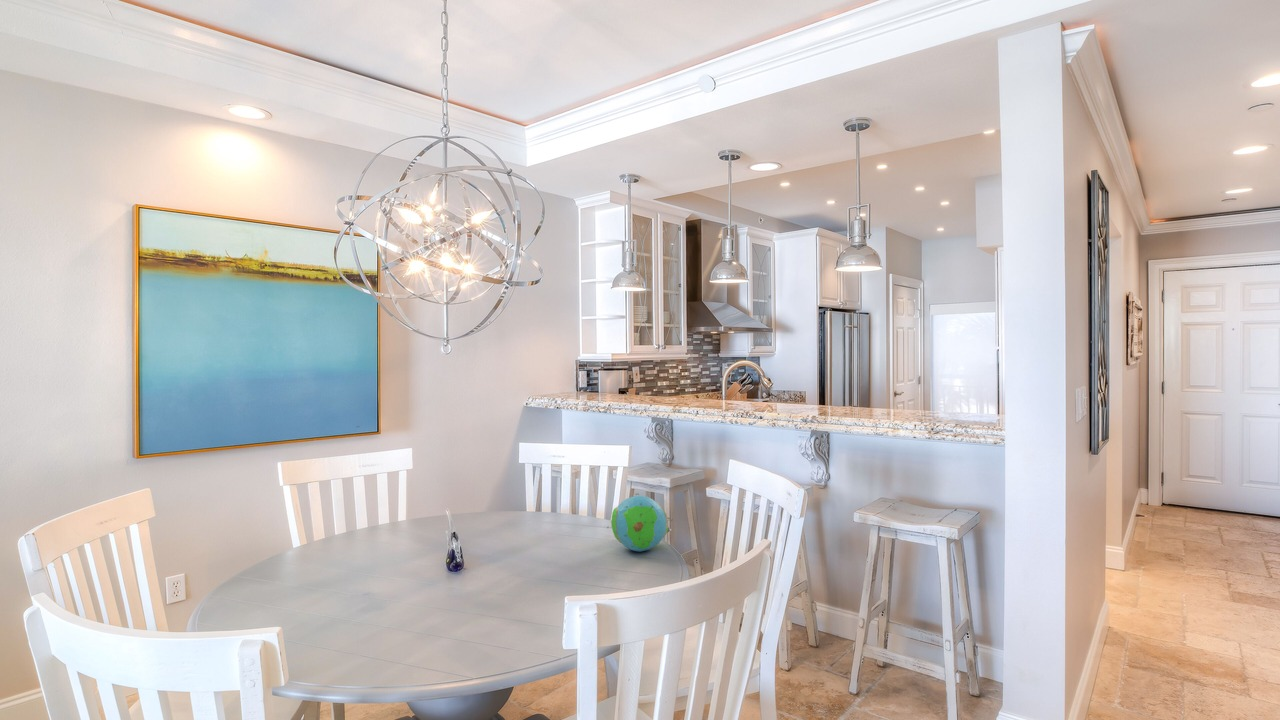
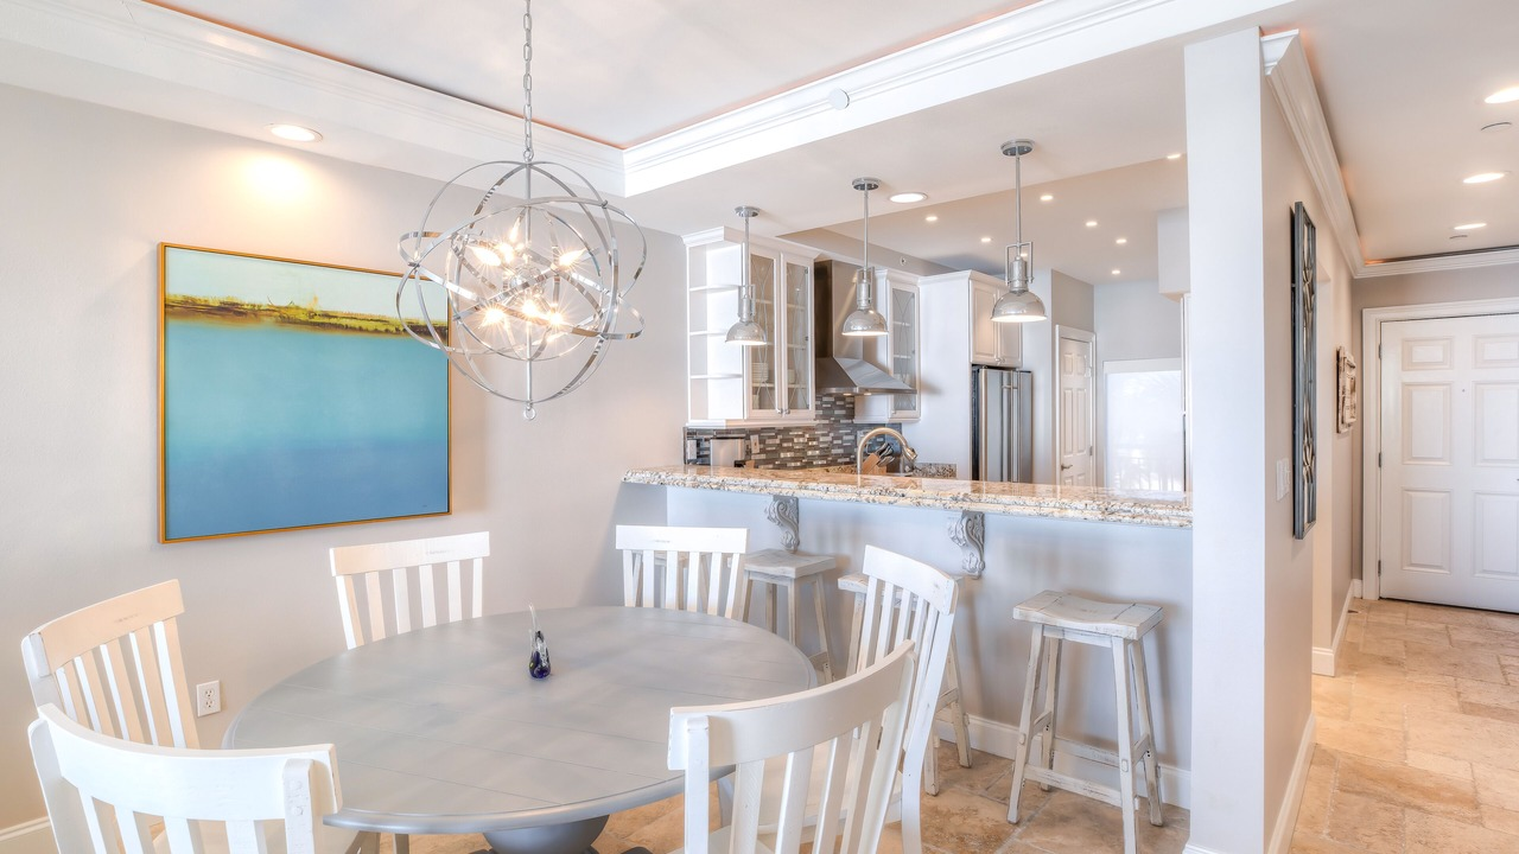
- decorative ball (640, 522)
